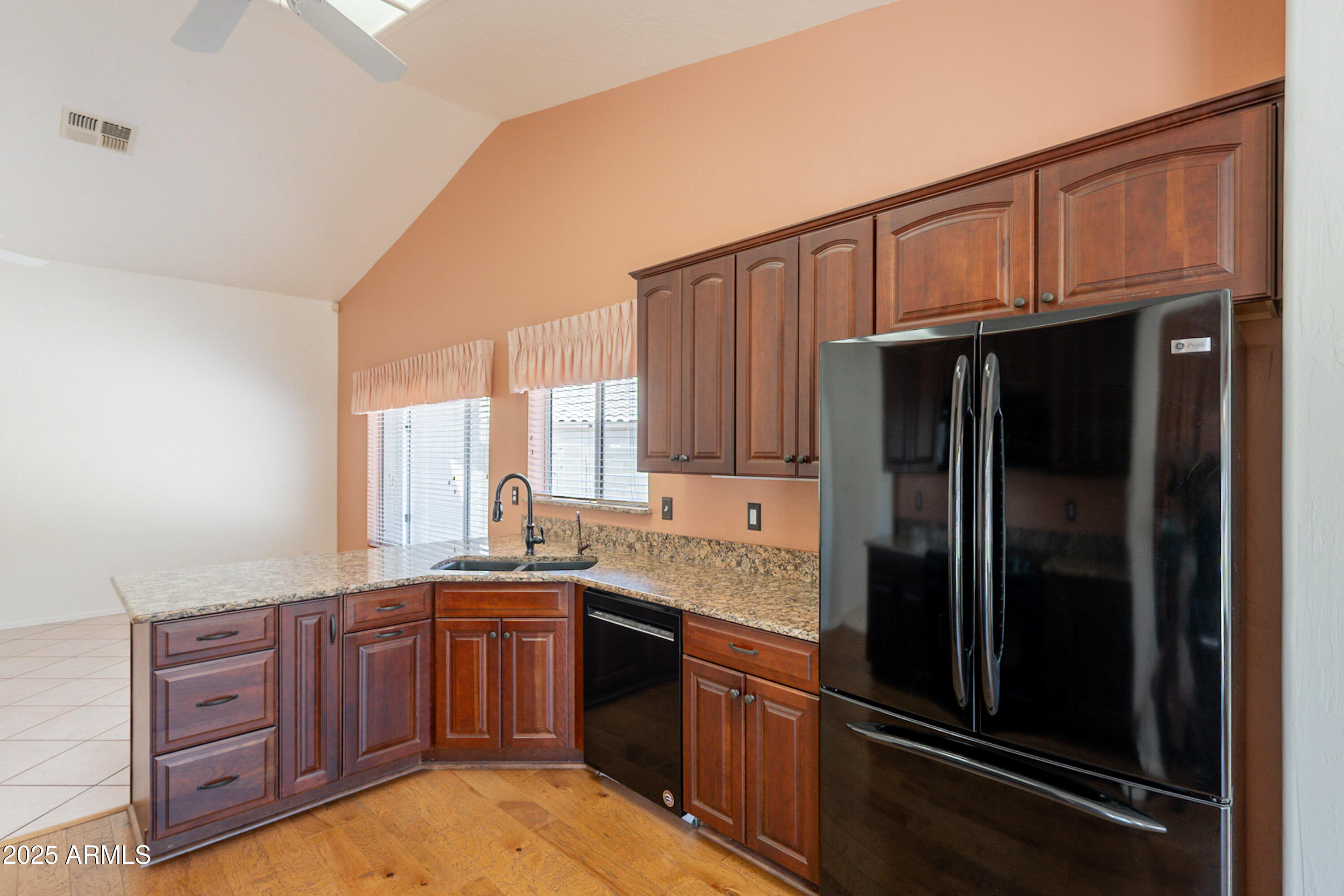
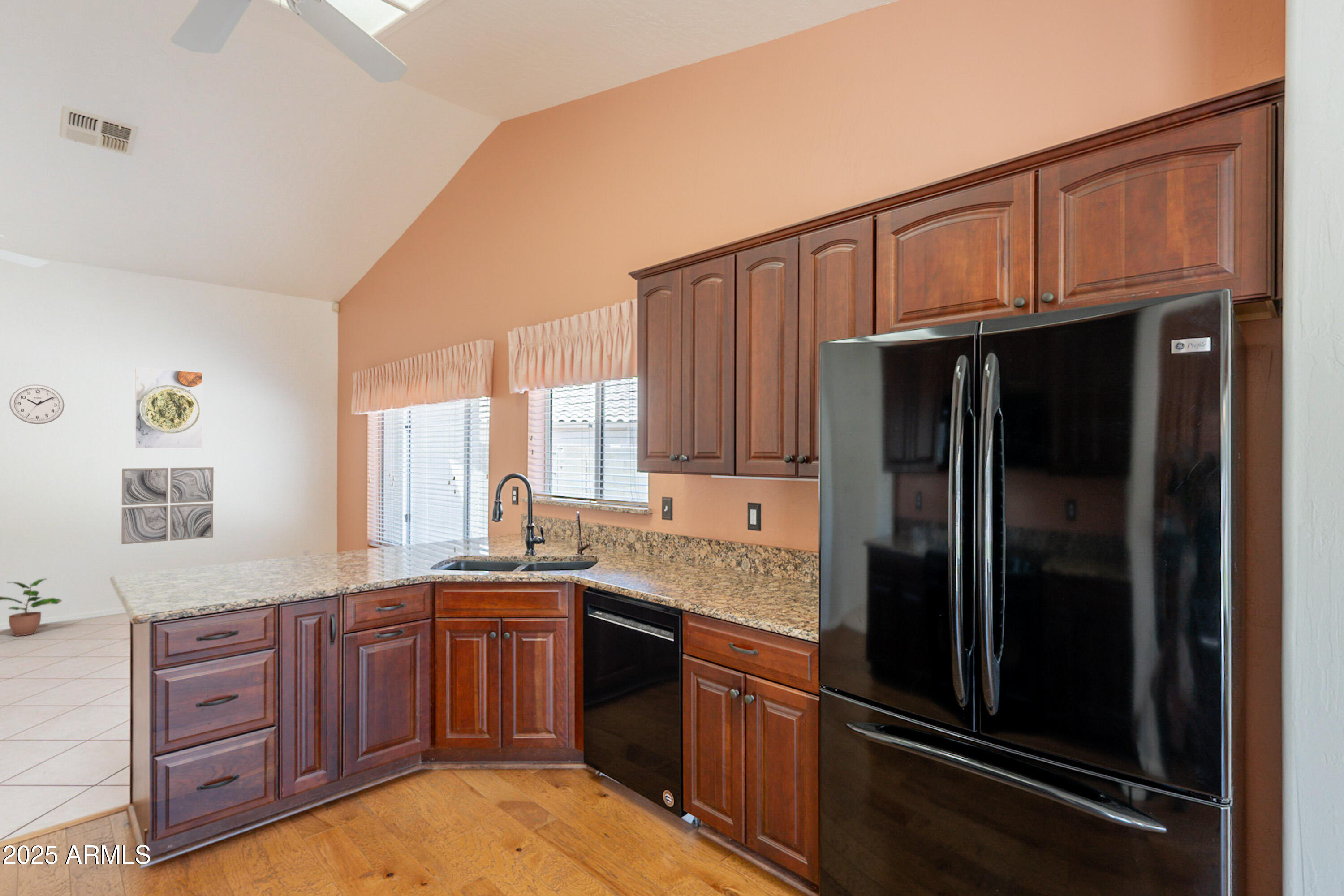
+ wall art (170, 505)
+ wall clock (37, 404)
+ potted plant (26, 606)
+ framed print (170, 409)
